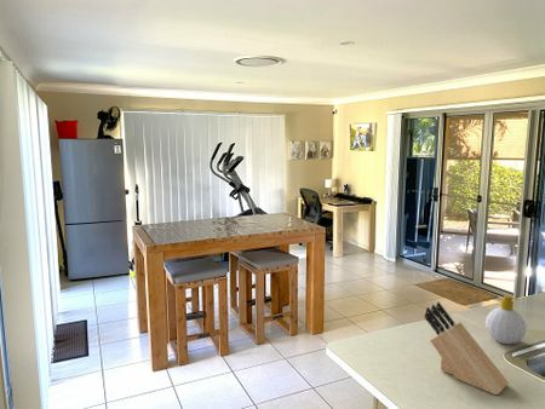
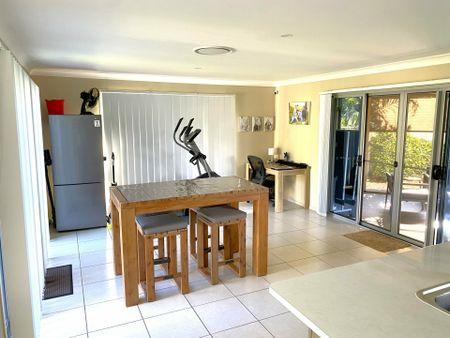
- knife block (463, 344)
- soap bottle (505, 318)
